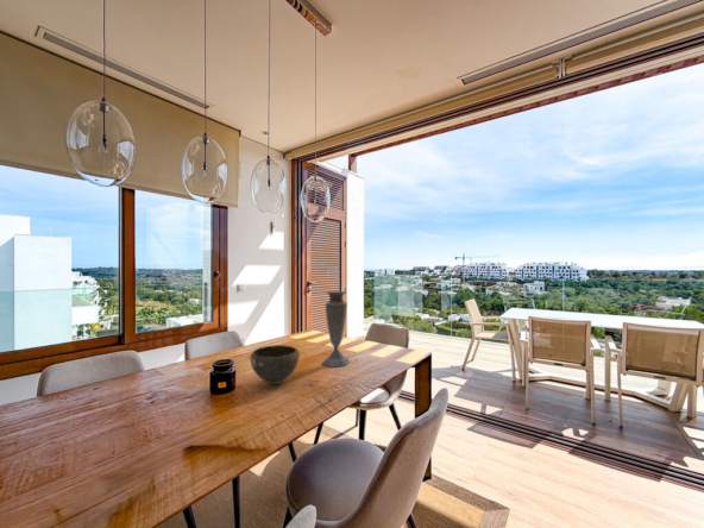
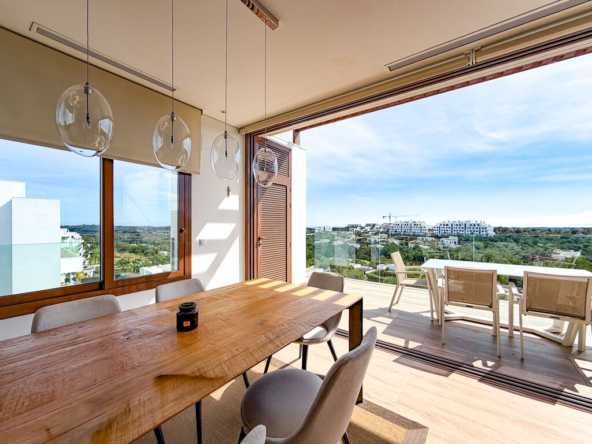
- bowl (275, 366)
- vase (335, 326)
